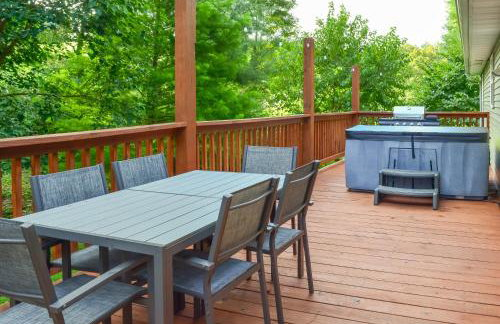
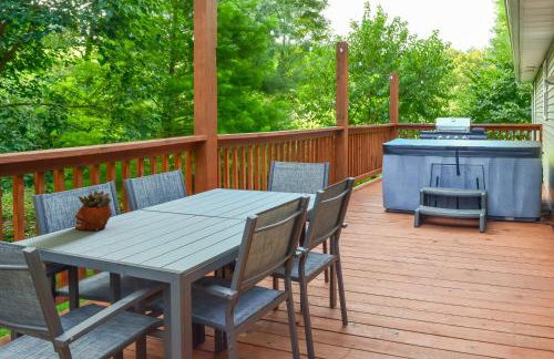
+ succulent planter (91, 209)
